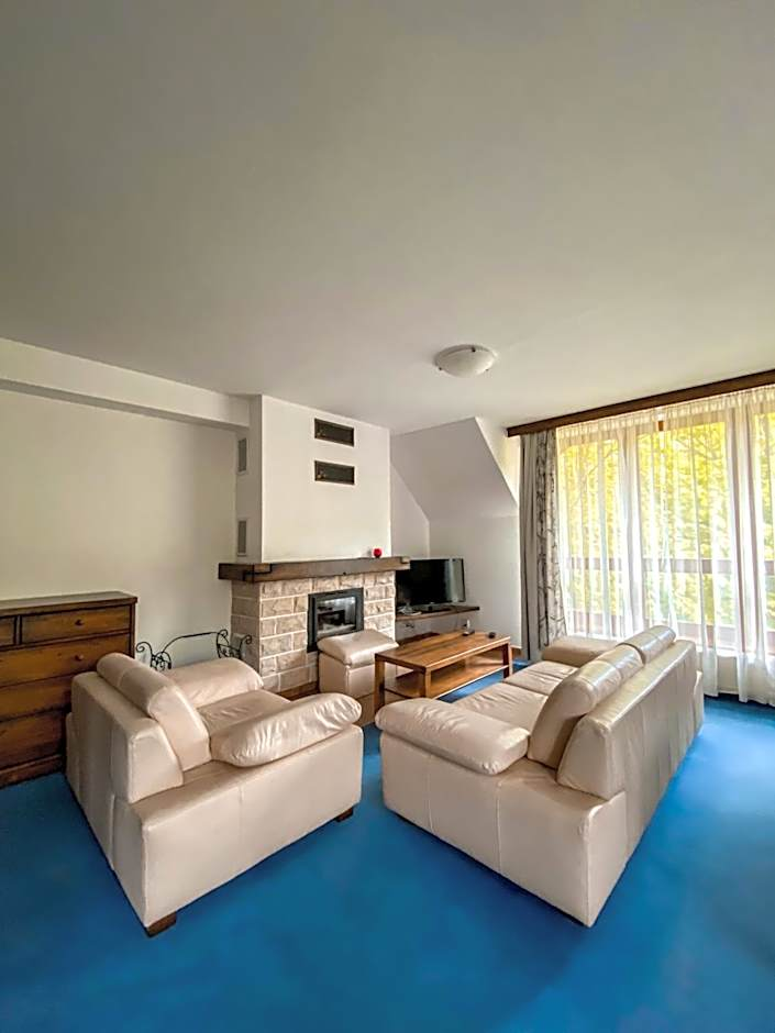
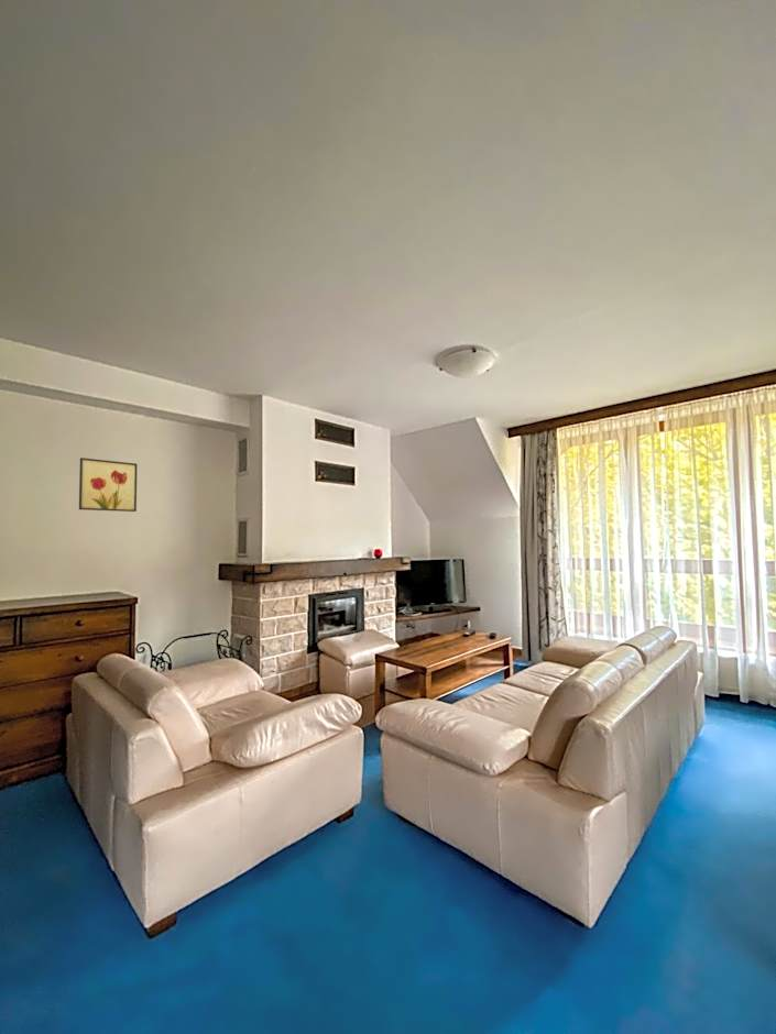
+ wall art (108, 485)
